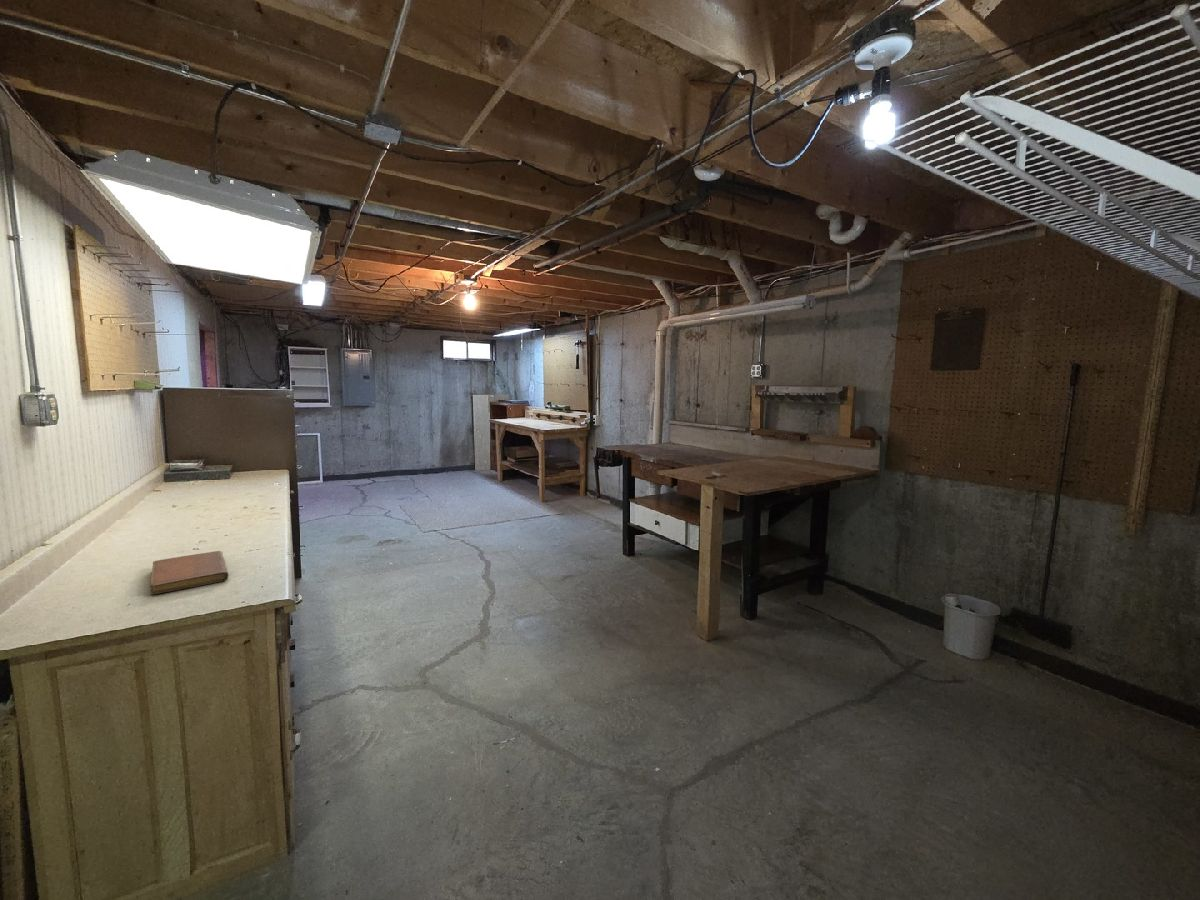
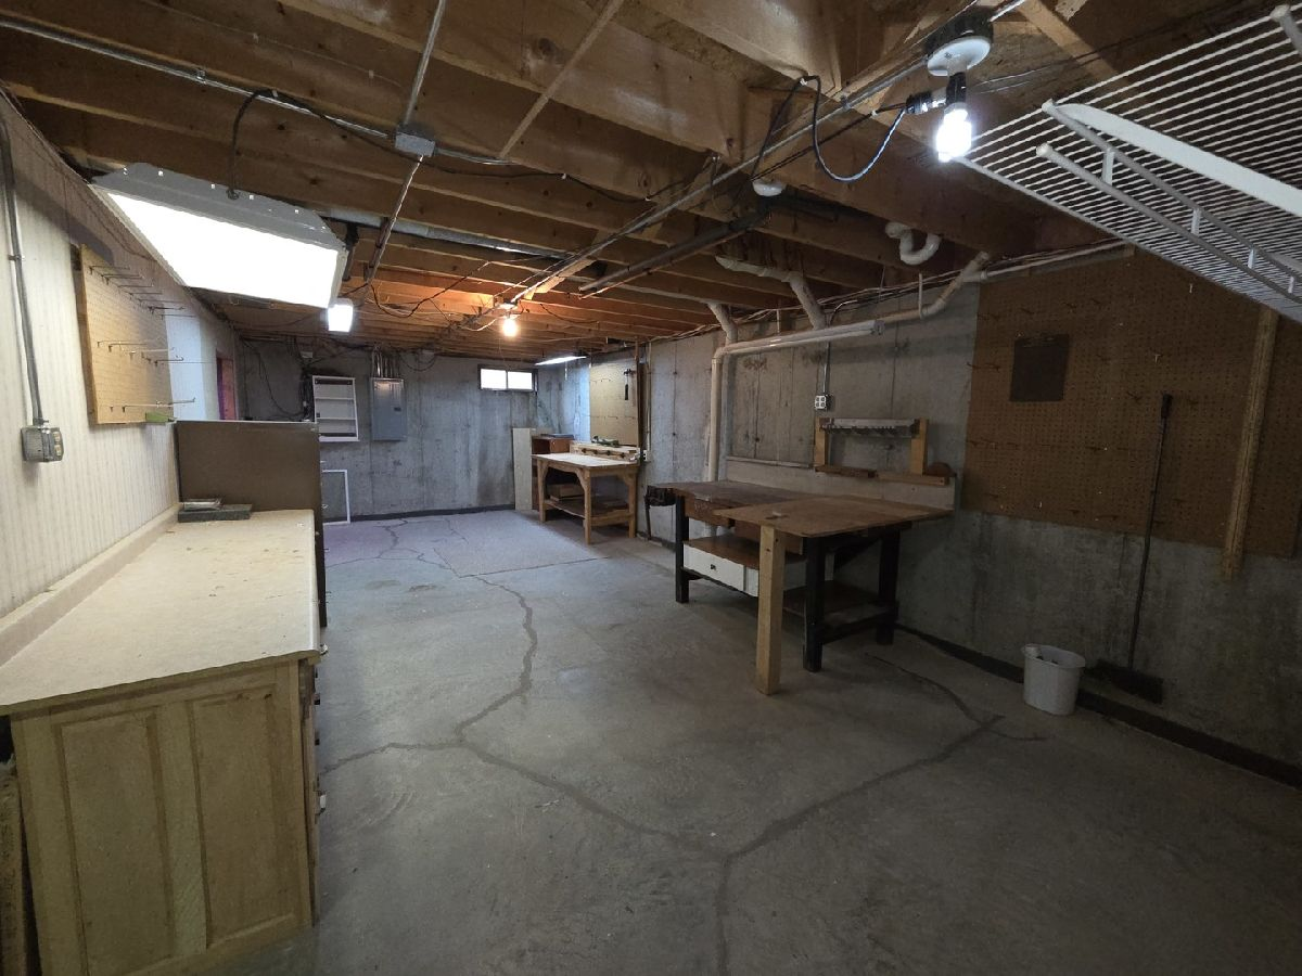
- notebook (190, 570)
